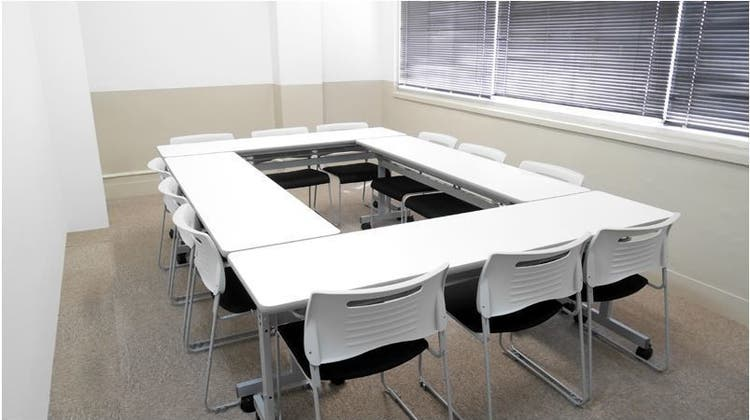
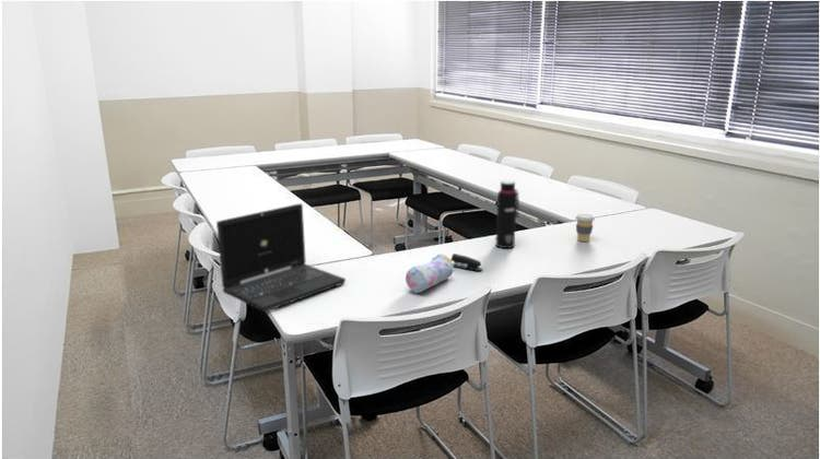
+ stapler (466, 261)
+ laptop (283, 254)
+ coffee cup (584, 227)
+ water bottle (507, 214)
+ pencil case (430, 272)
